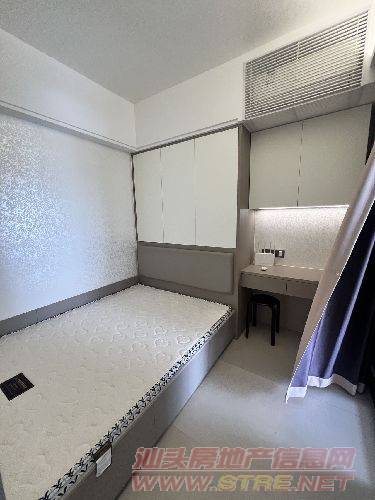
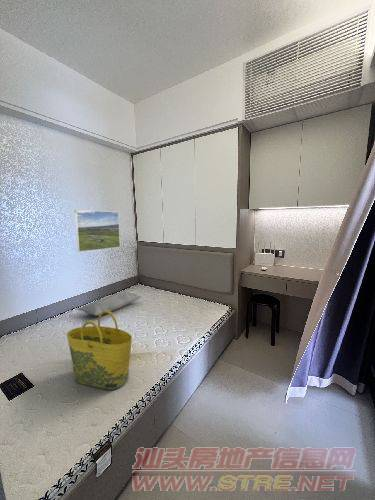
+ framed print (99, 230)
+ pillow (112, 302)
+ tote bag (100, 346)
